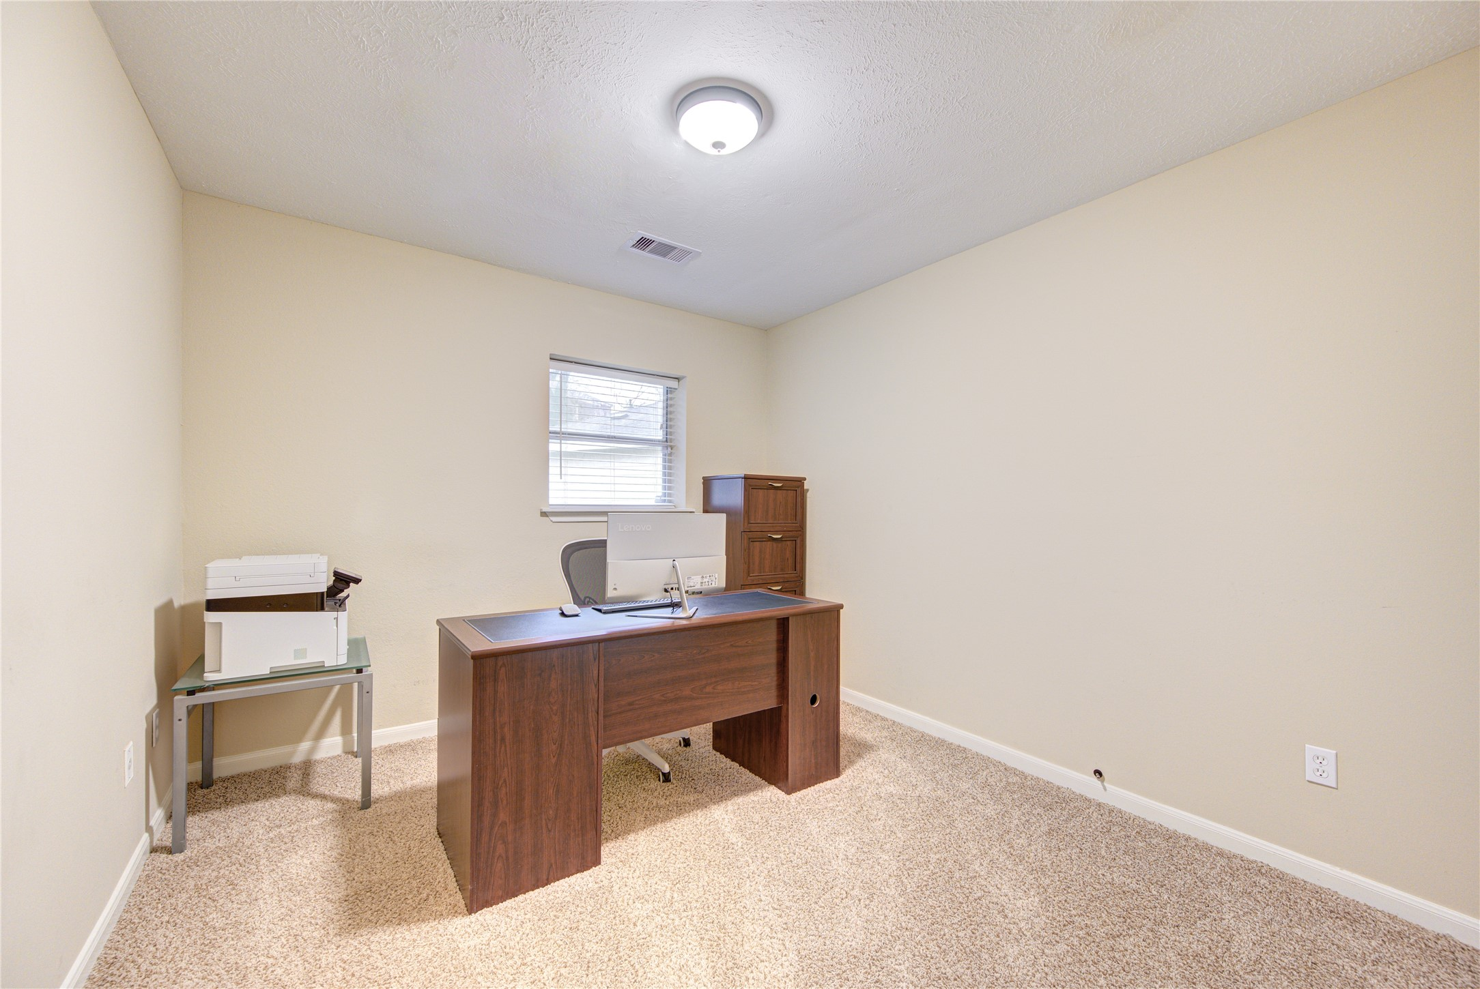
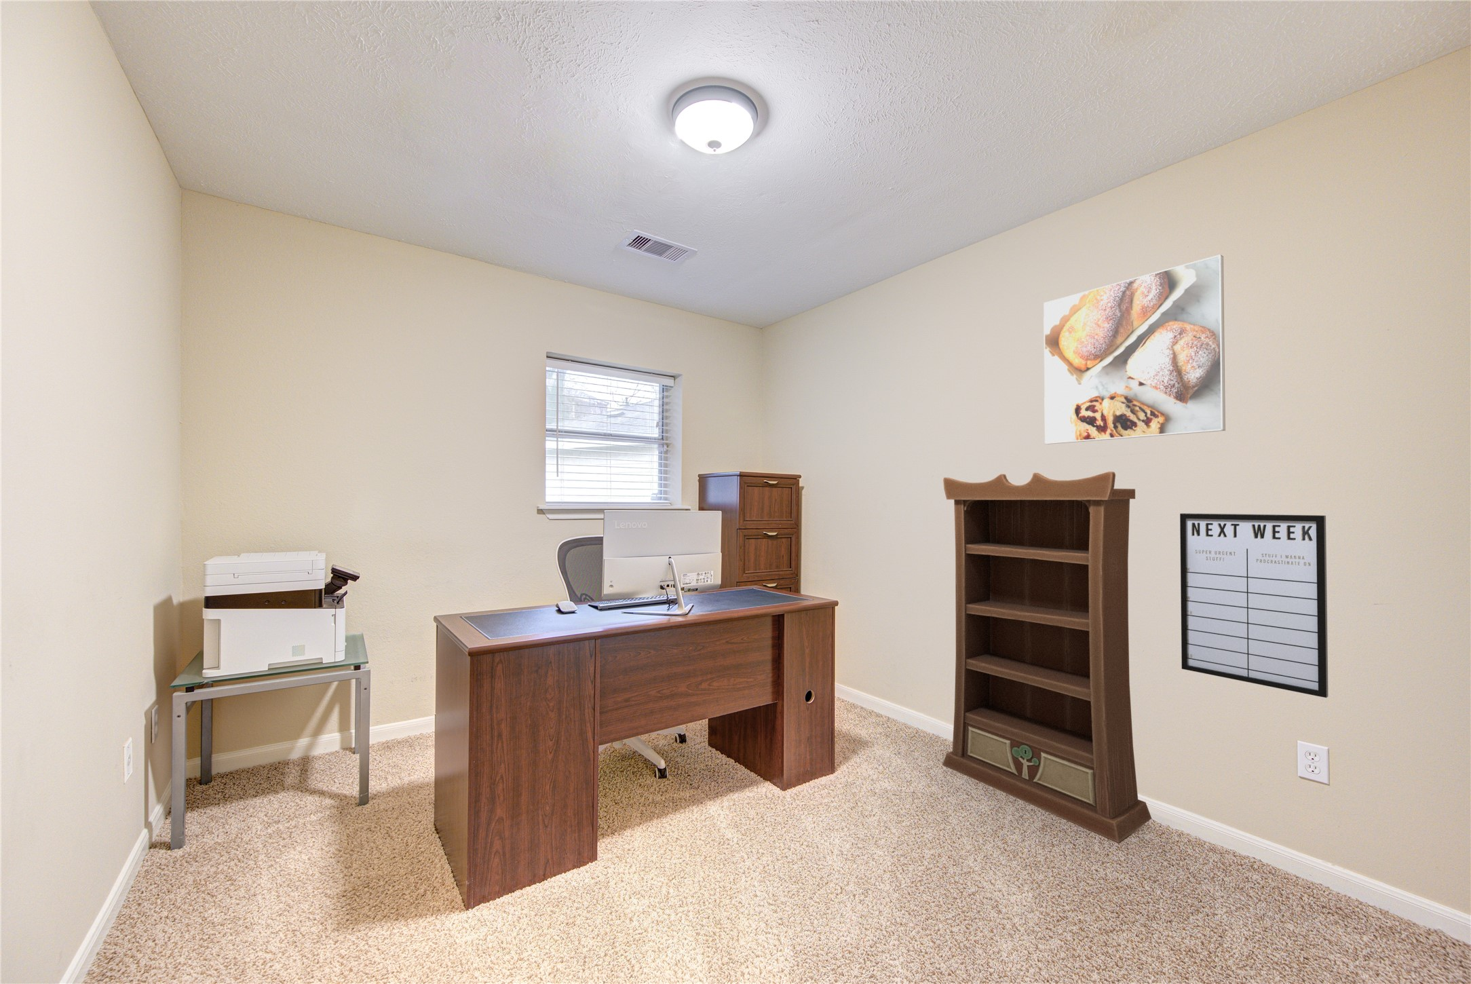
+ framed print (1124, 360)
+ writing board (1248, 597)
+ bookcase (1036, 631)
